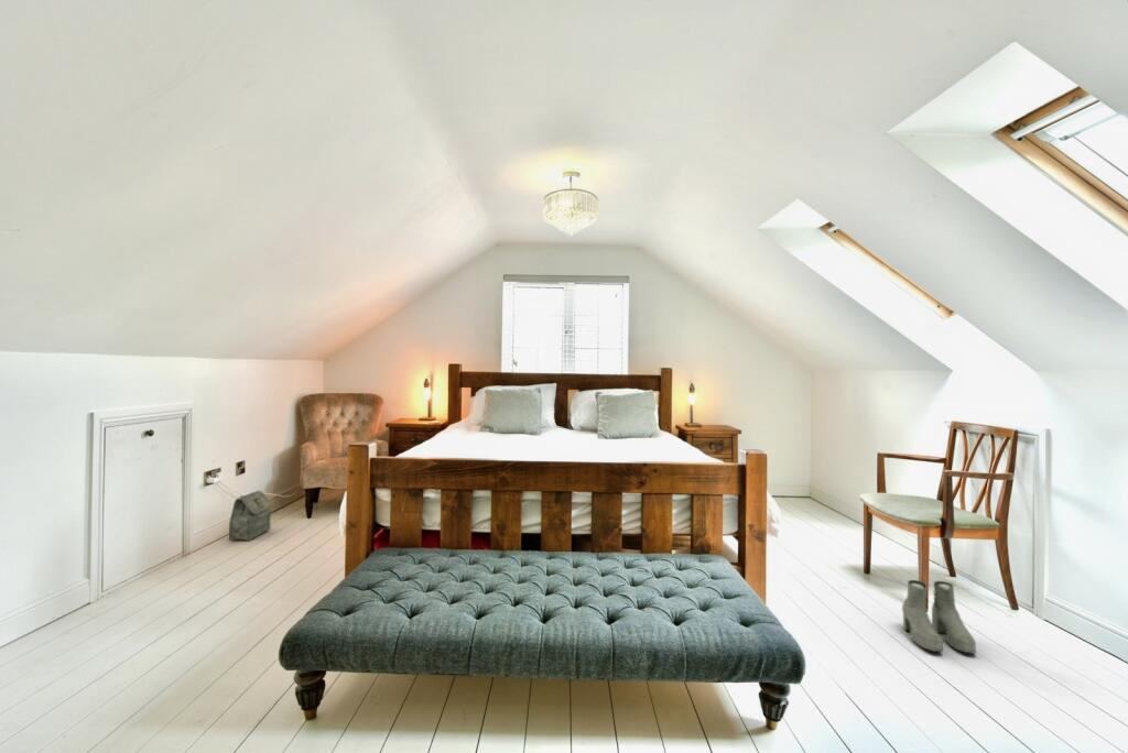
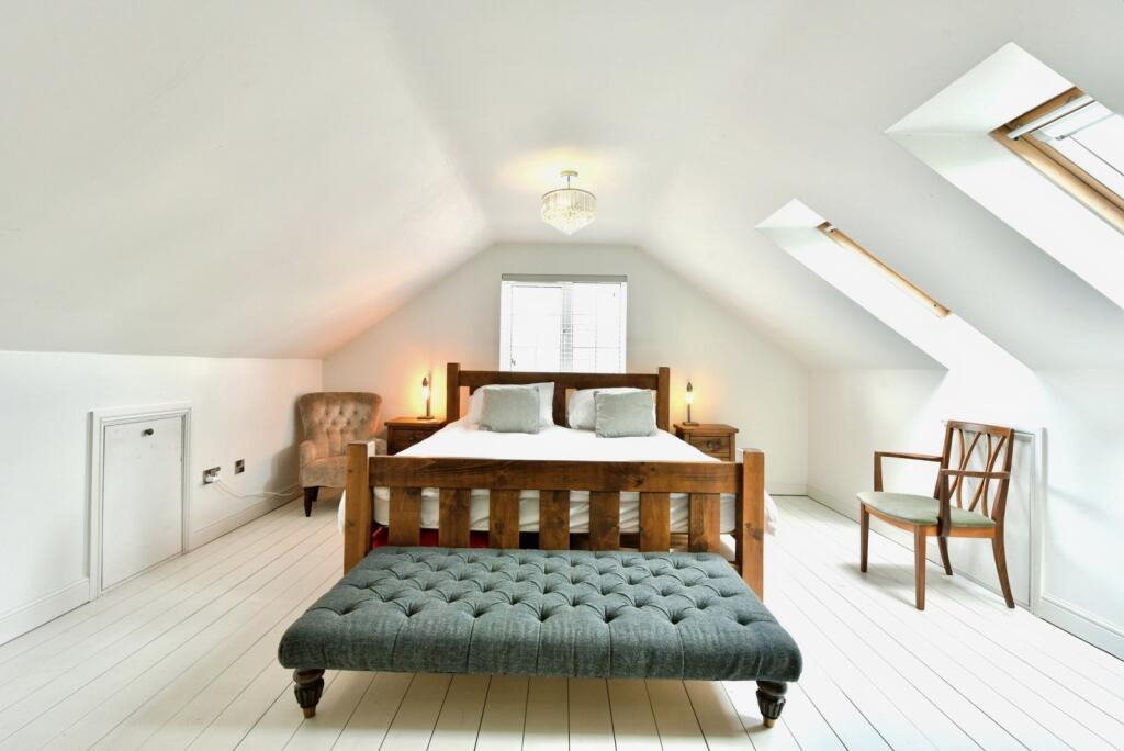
- bag (251, 513)
- boots (936, 613)
